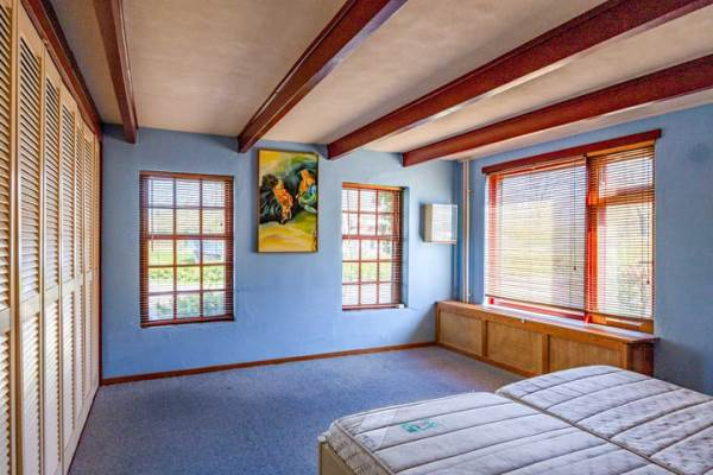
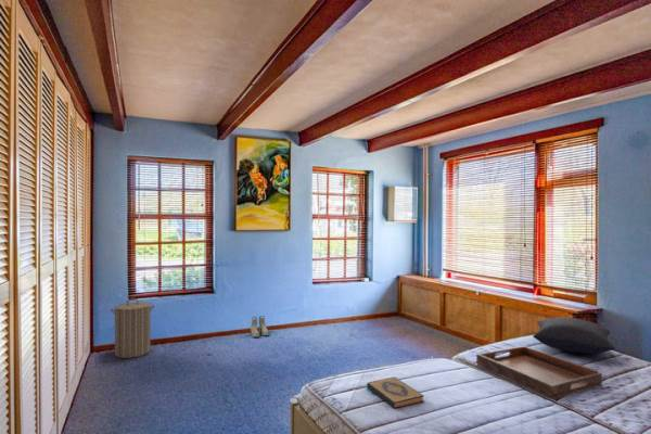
+ serving tray (536, 368)
+ laundry hamper (132, 324)
+ boots (259, 326)
+ hardback book (394, 392)
+ pillow (572, 334)
